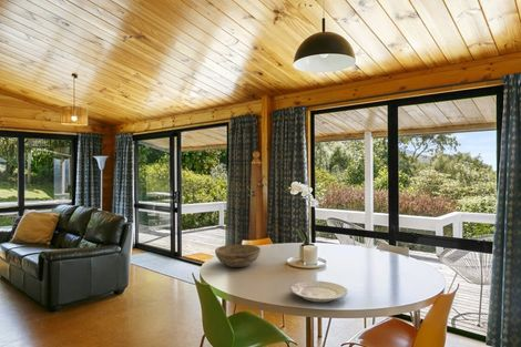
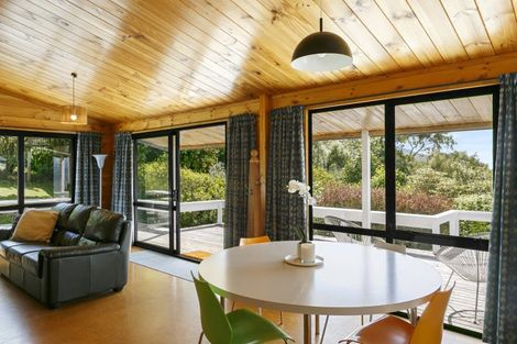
- plate (318, 292)
- bowl (237, 256)
